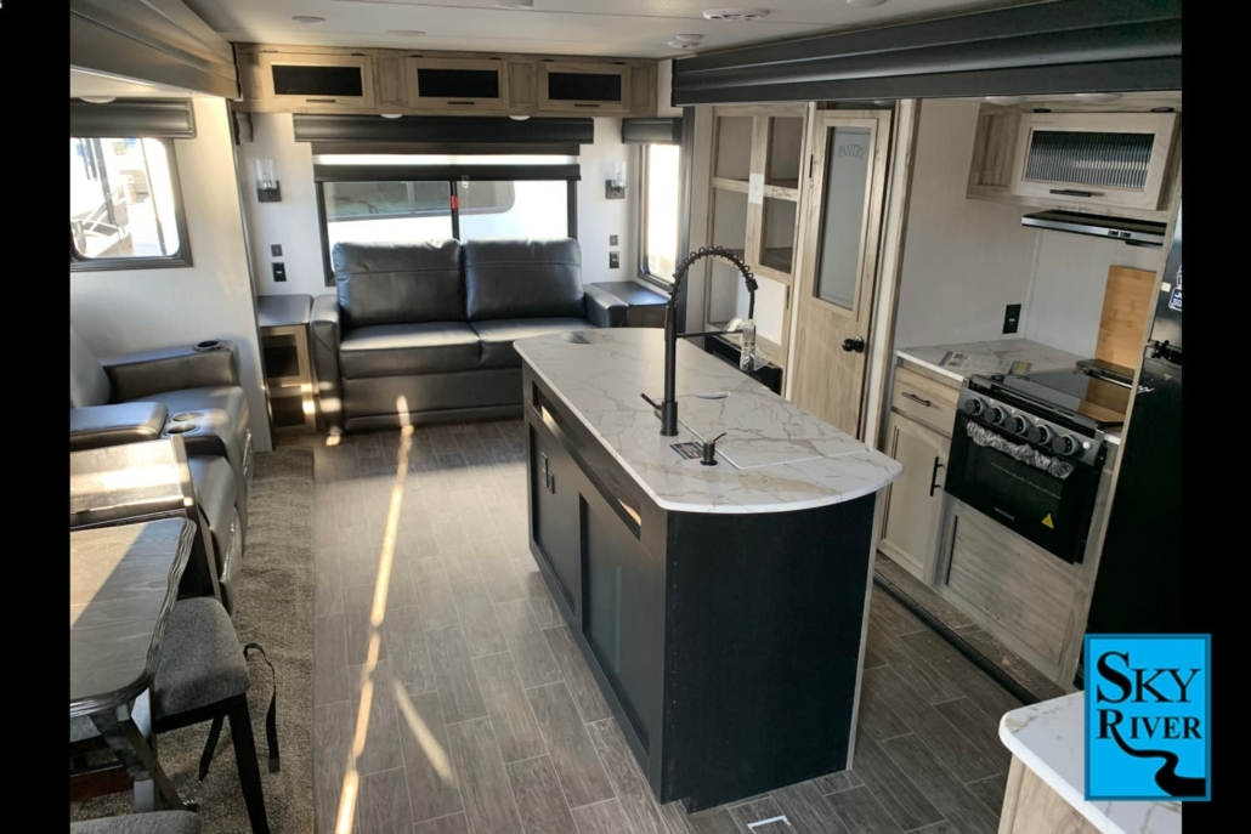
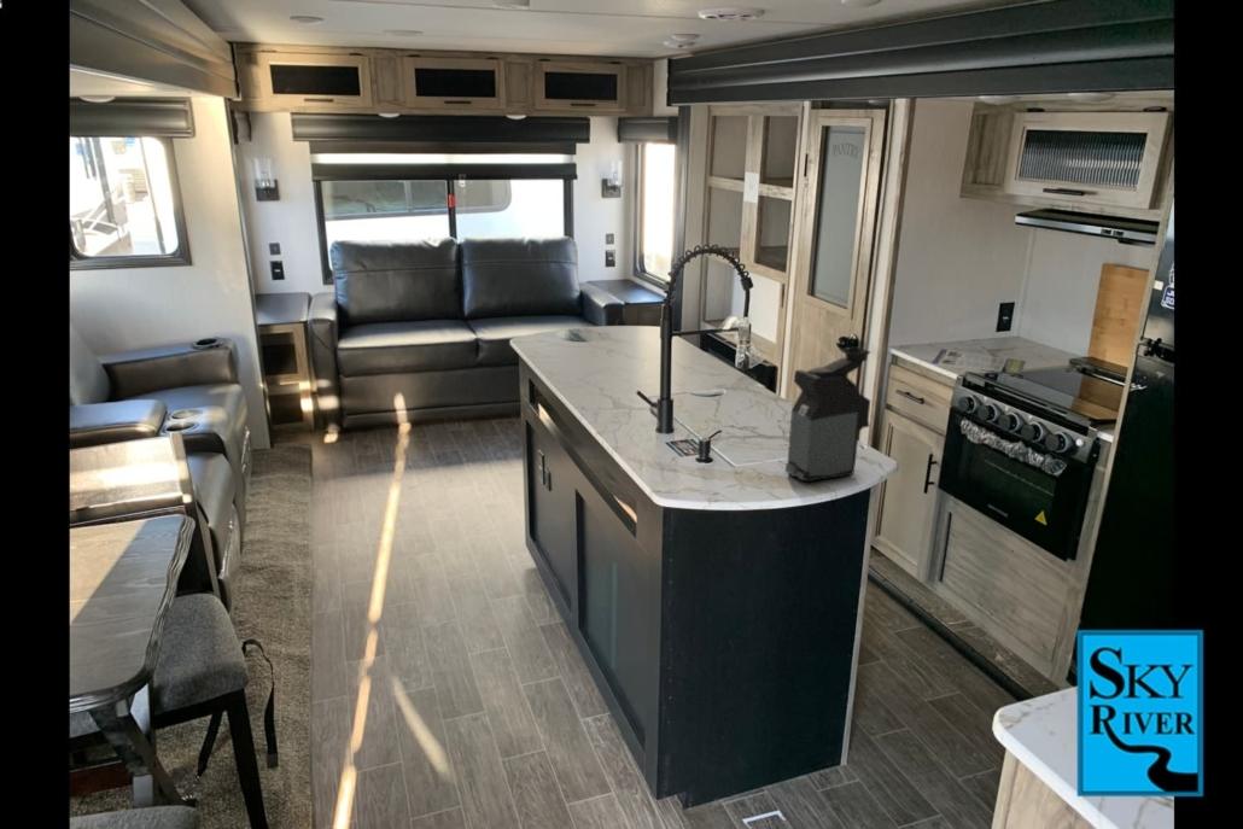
+ coffee maker (829, 413)
